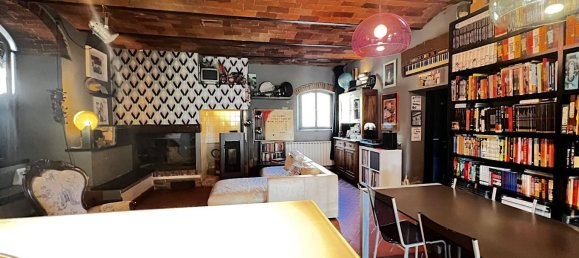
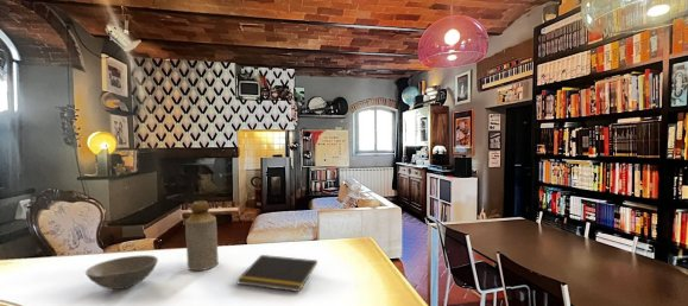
+ soup bowl (124, 274)
+ bottle (201, 234)
+ notepad (278, 270)
